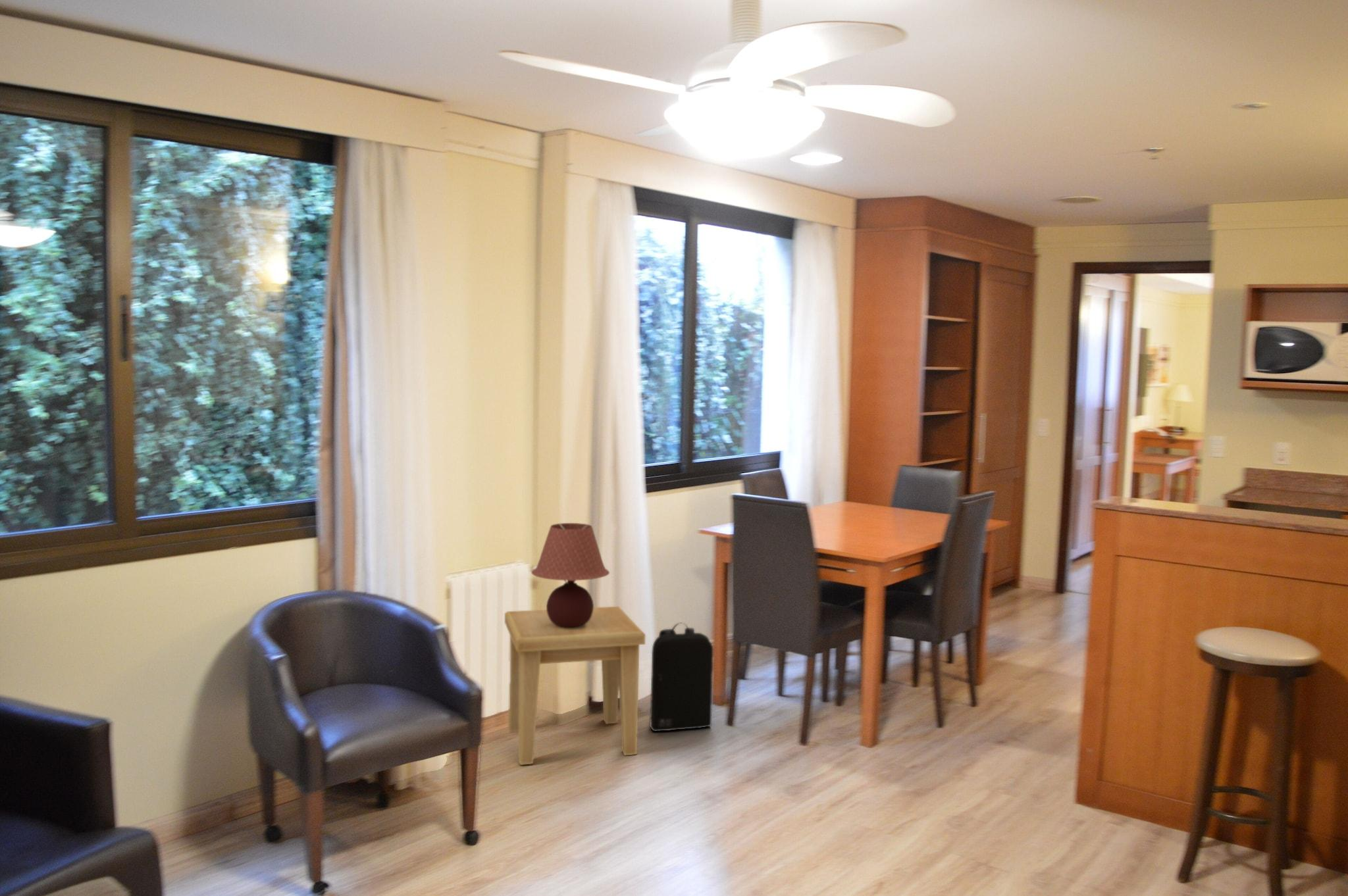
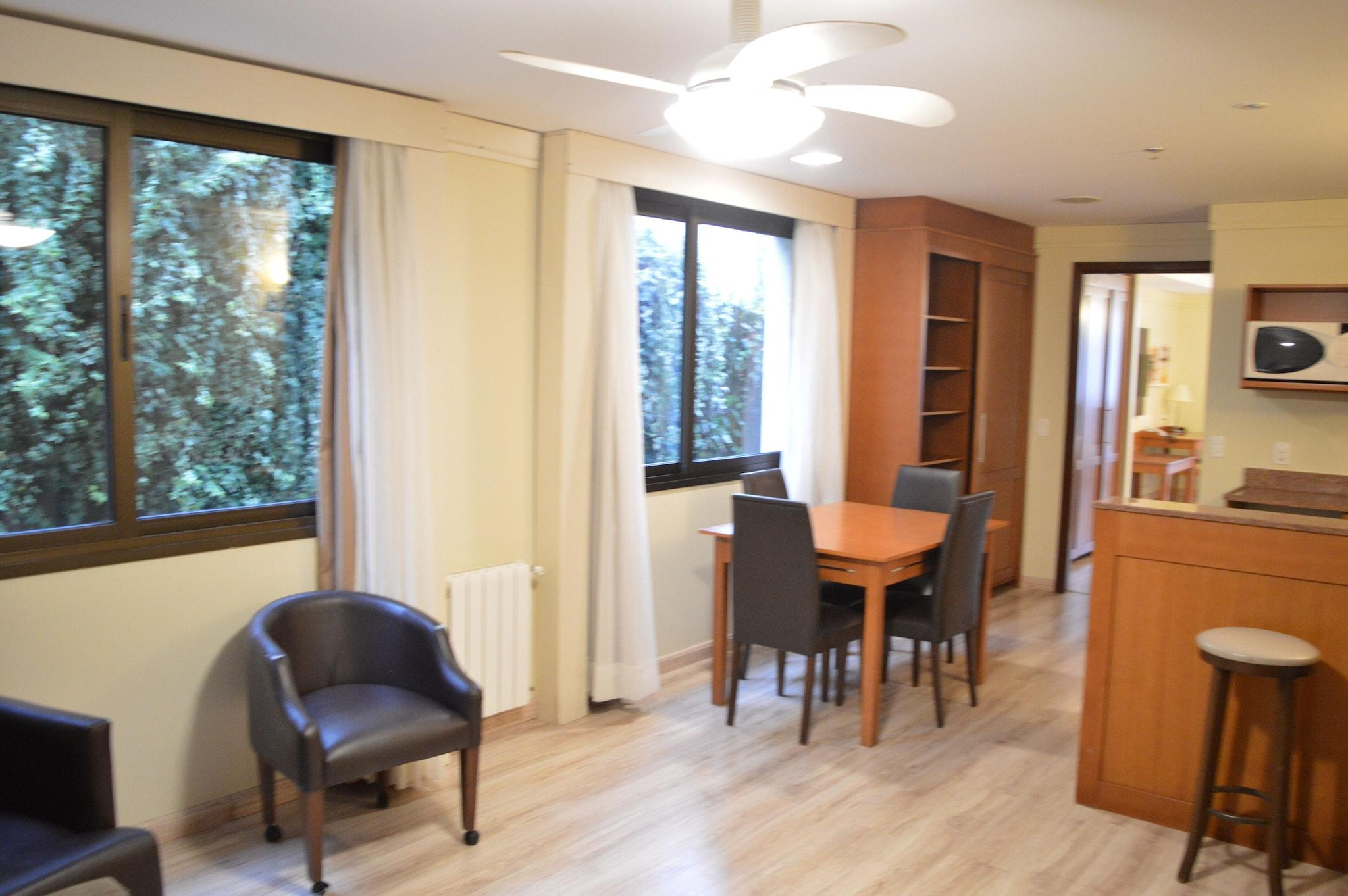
- backpack (679, 673)
- table lamp (570, 575)
- side table (571, 662)
